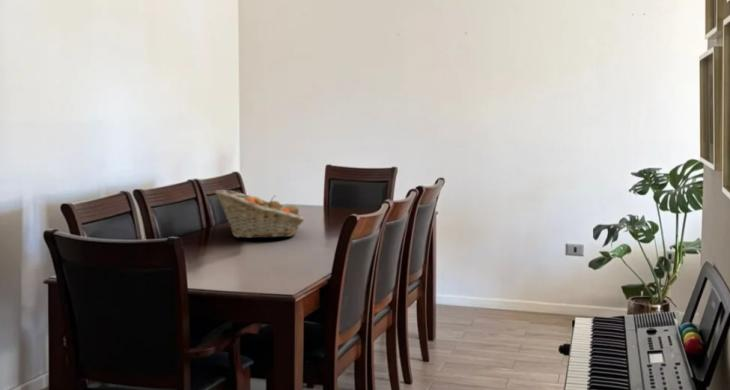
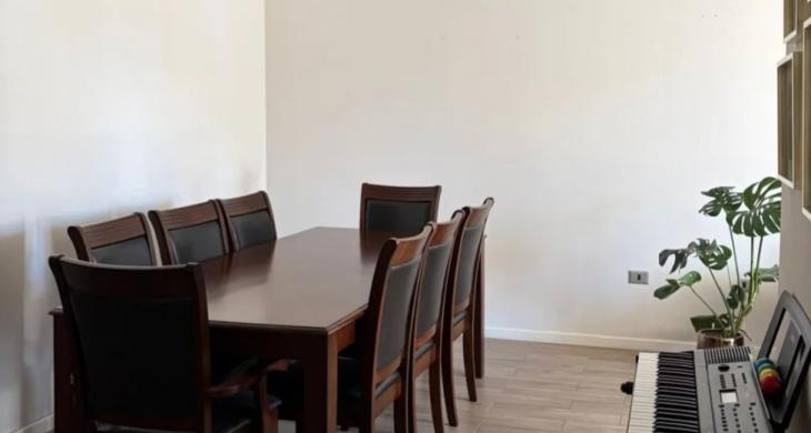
- fruit basket (260, 212)
